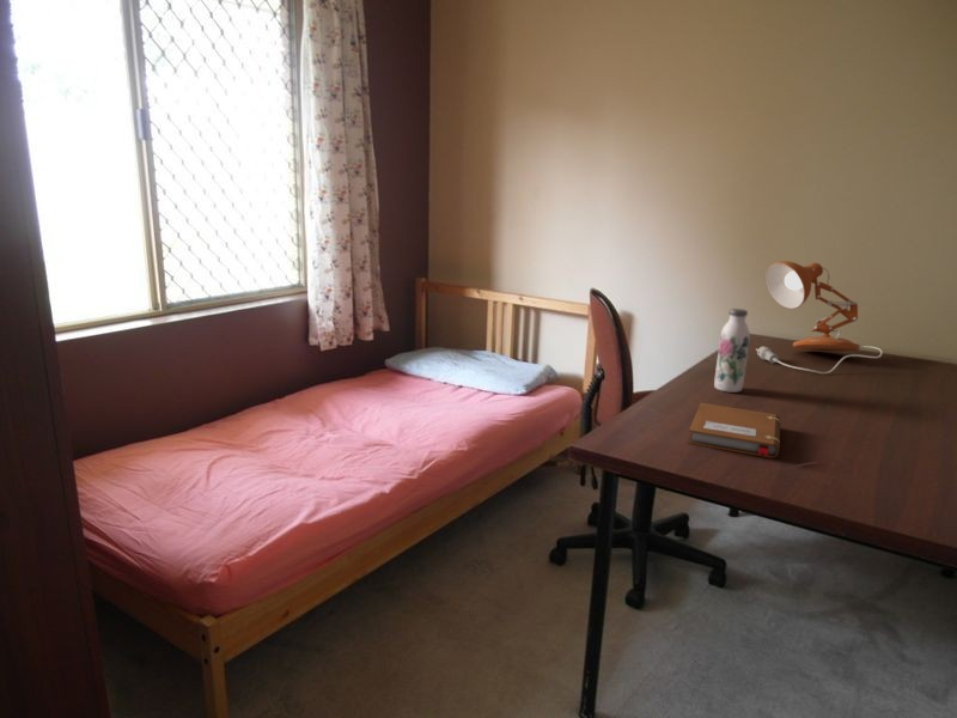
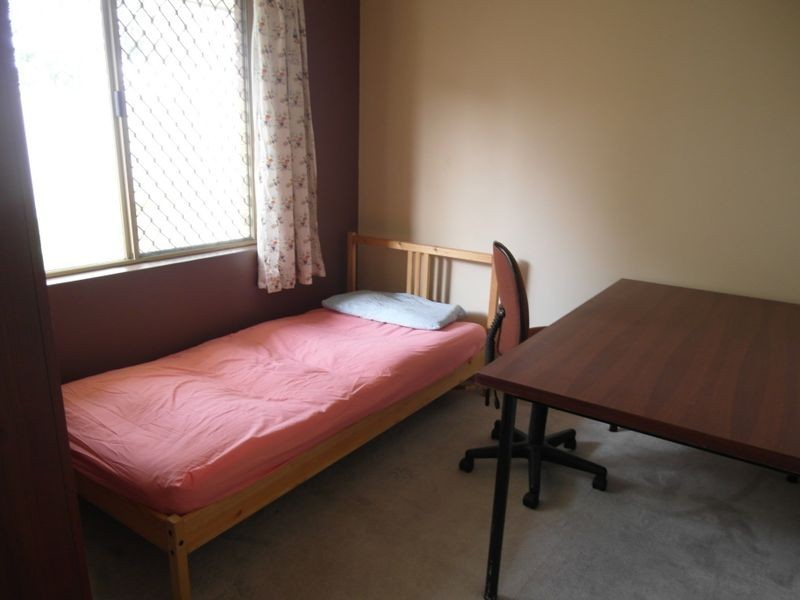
- water bottle (732, 349)
- desk lamp (817, 320)
- notebook (736, 430)
